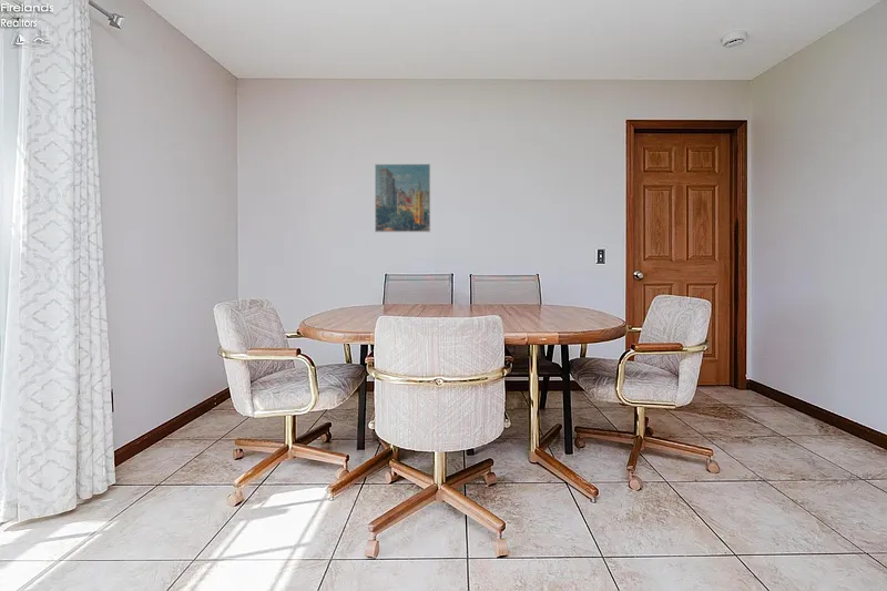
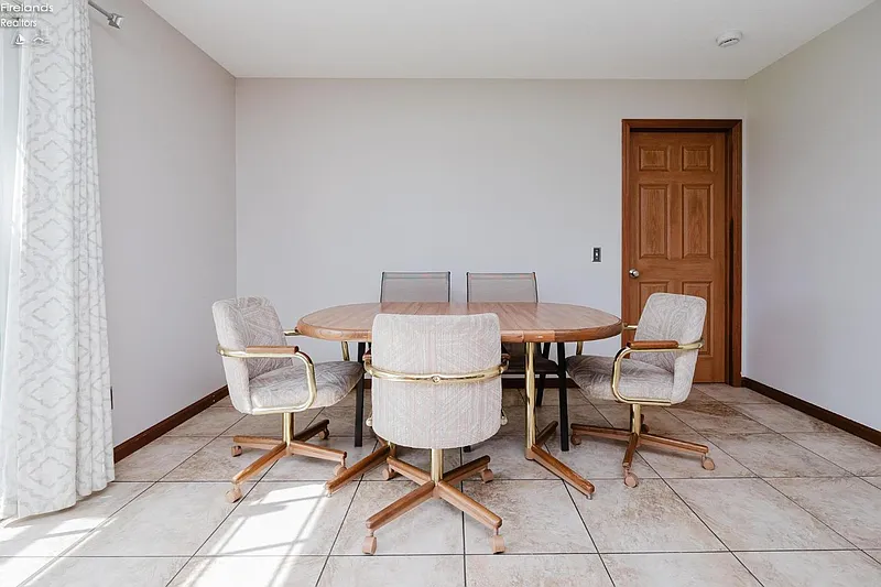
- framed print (402, 197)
